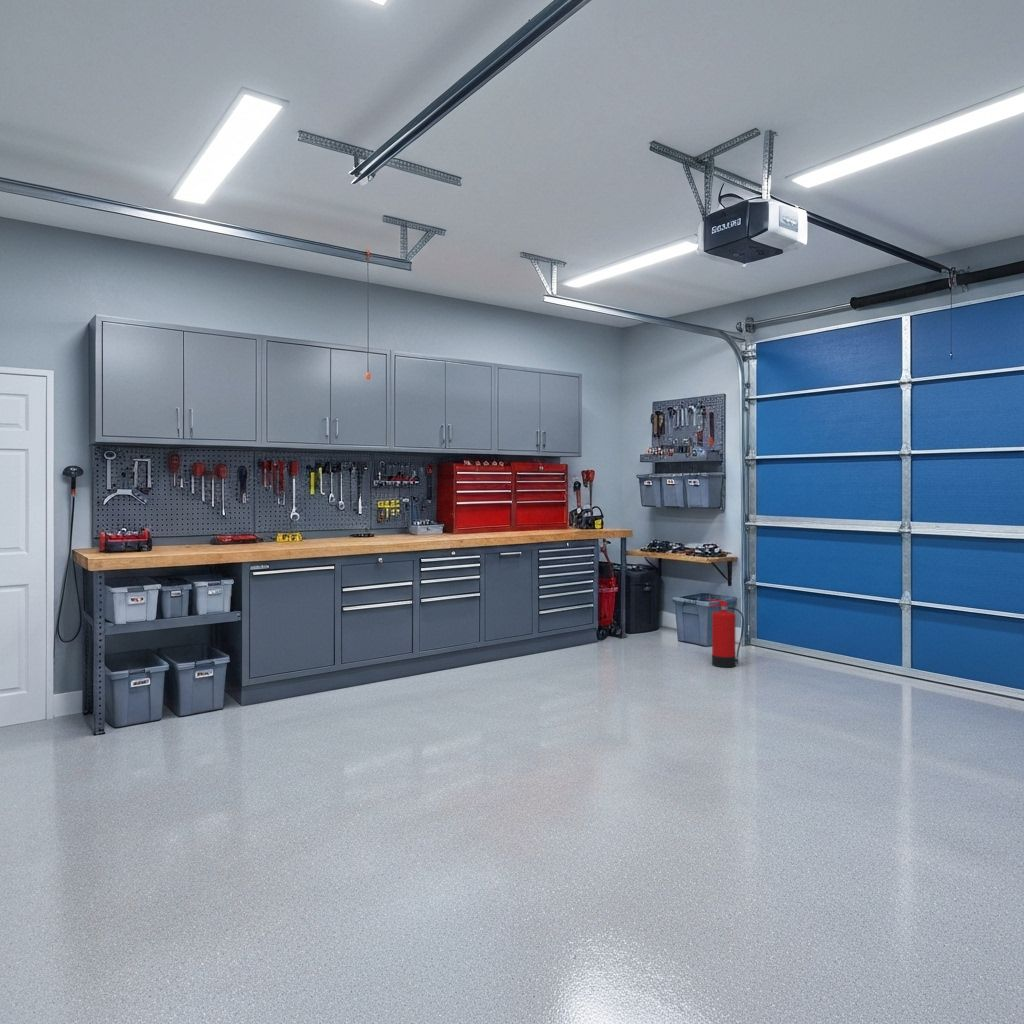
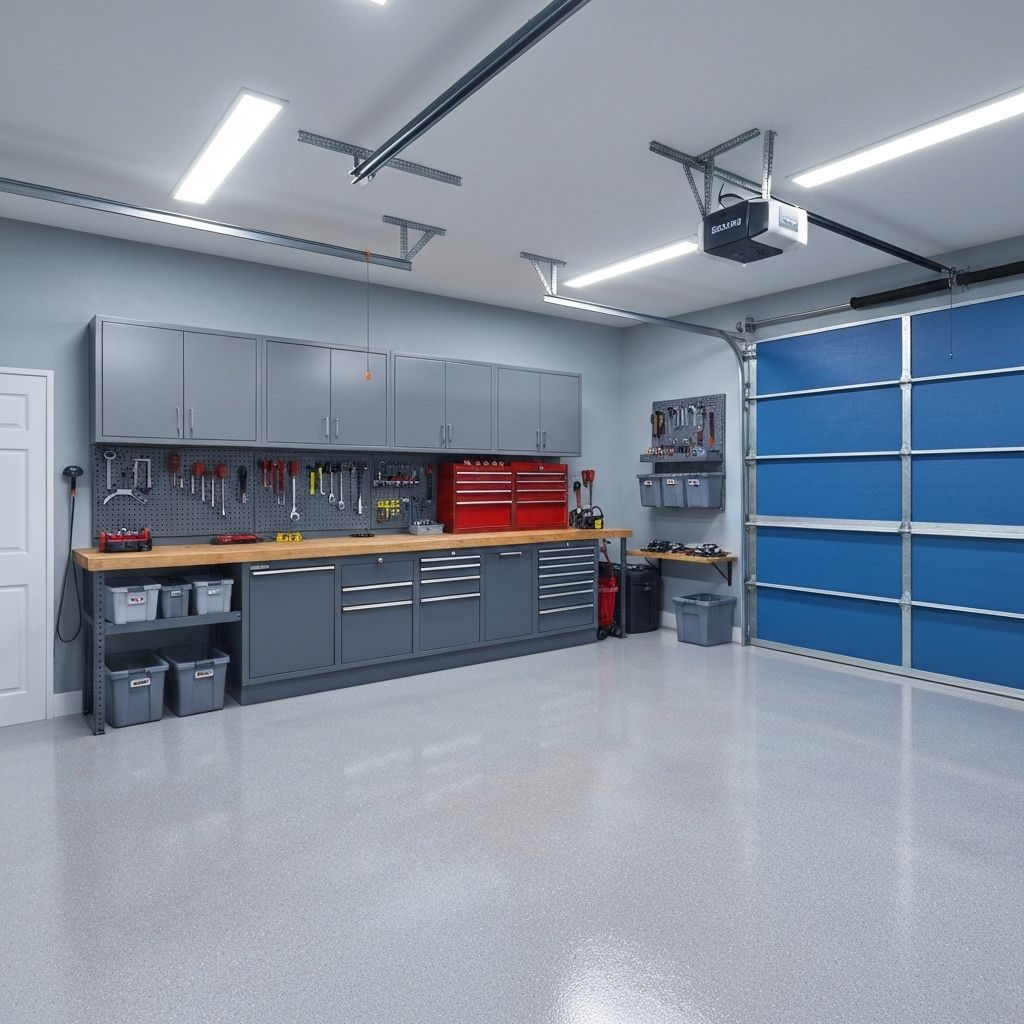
- fire extinguisher (725, 632)
